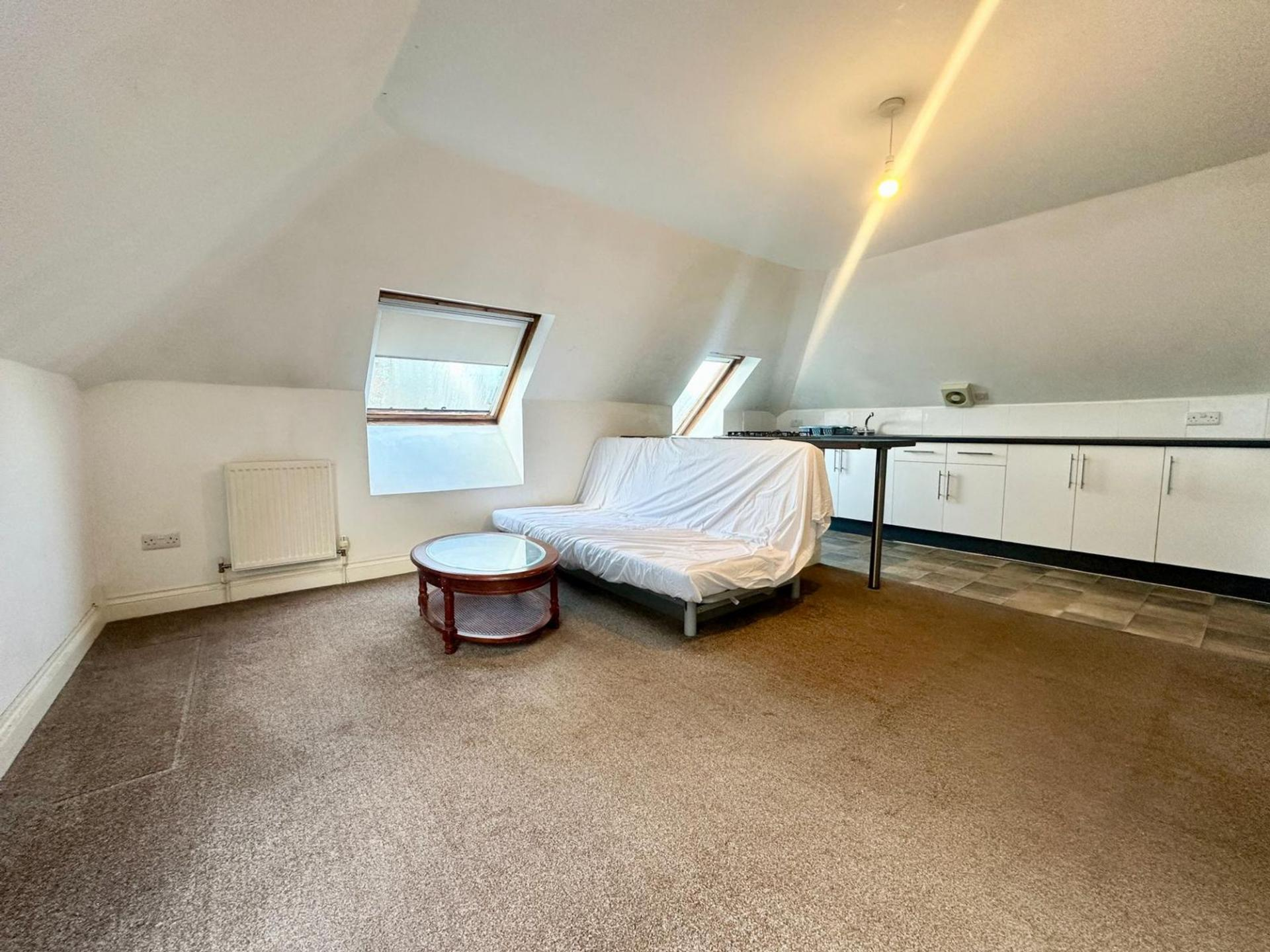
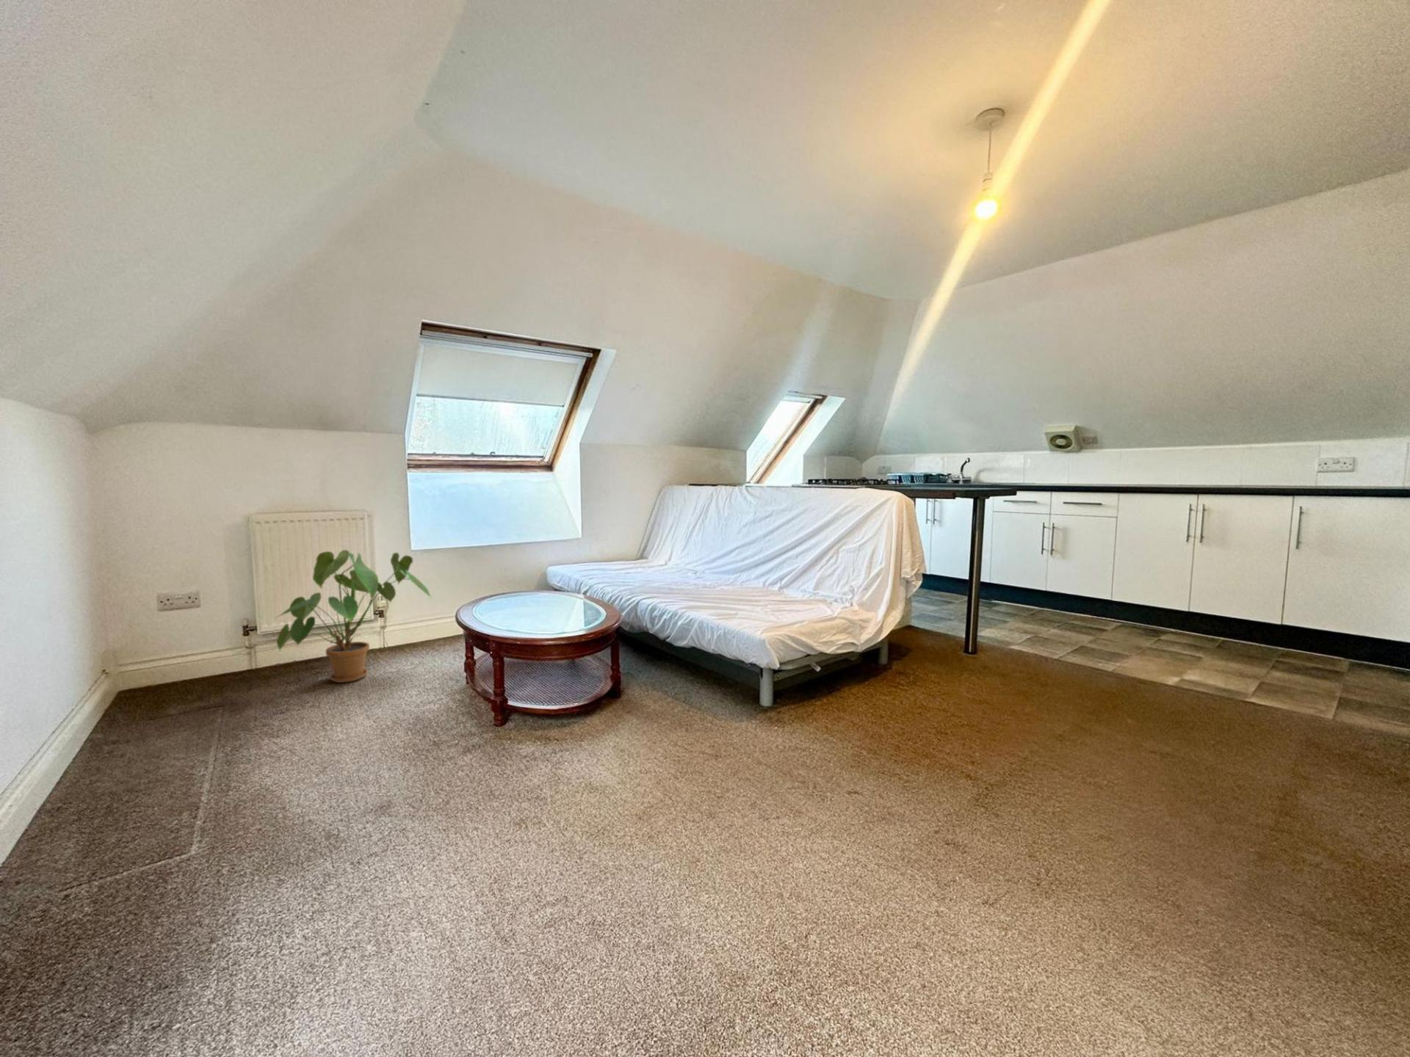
+ house plant (356, 611)
